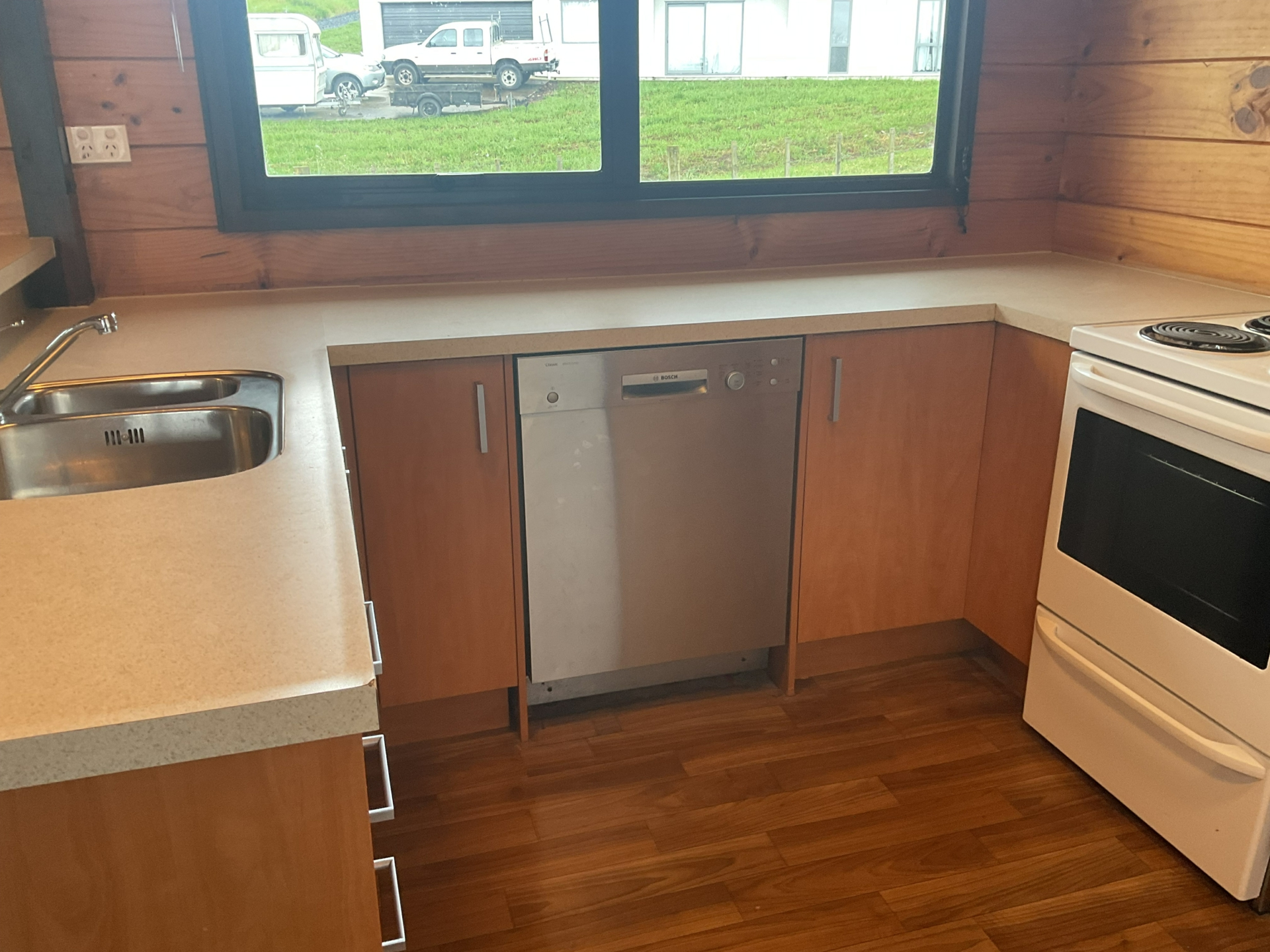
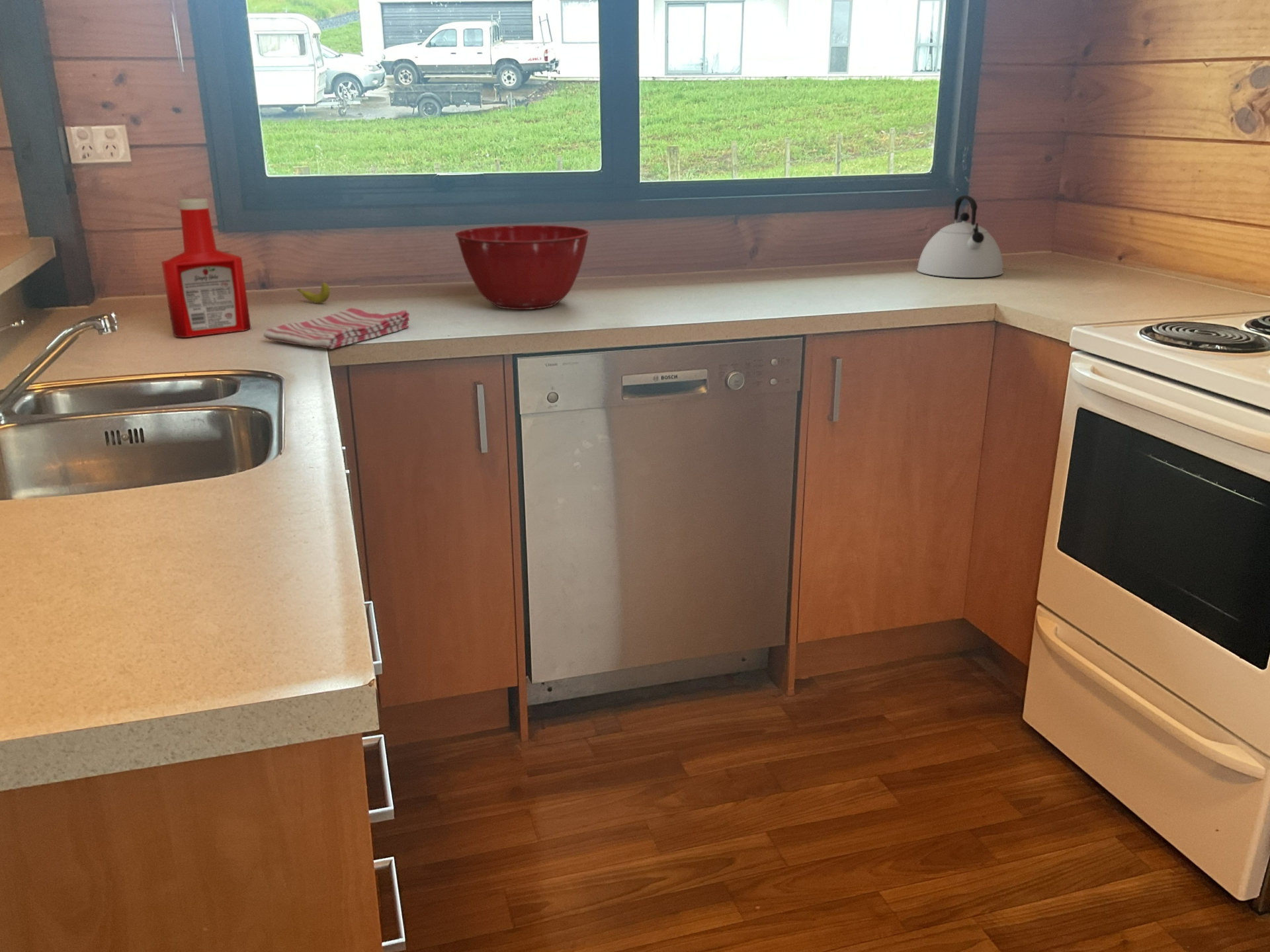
+ soap bottle (202, 266)
+ banana (314, 294)
+ dish towel (339, 325)
+ kettle (964, 234)
+ mixing bowl (525, 268)
